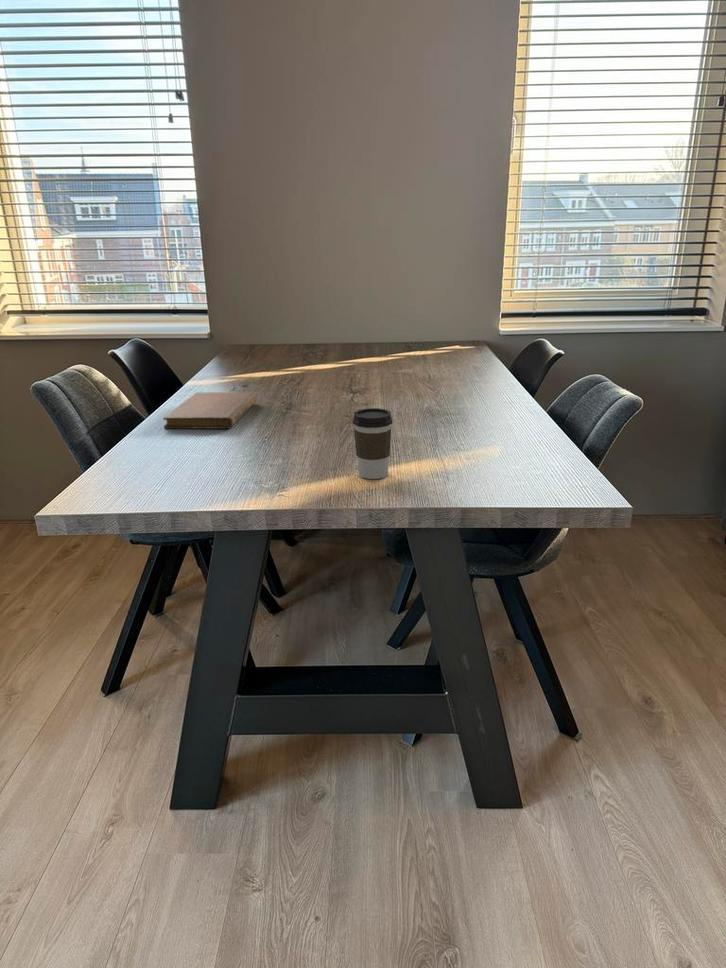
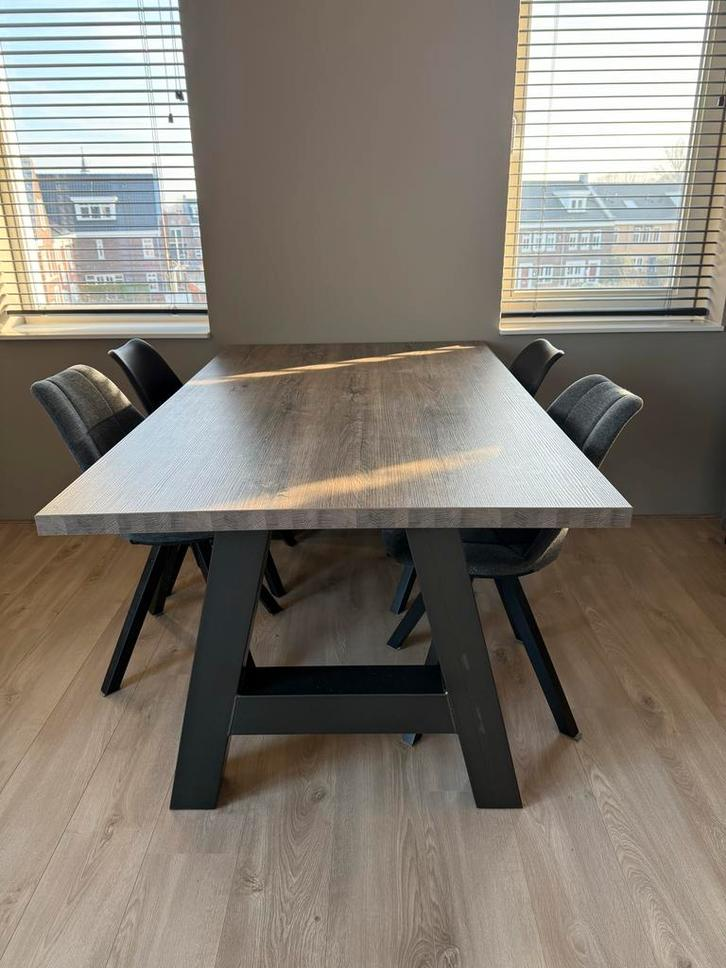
- notebook (212, 409)
- coffee cup (373, 444)
